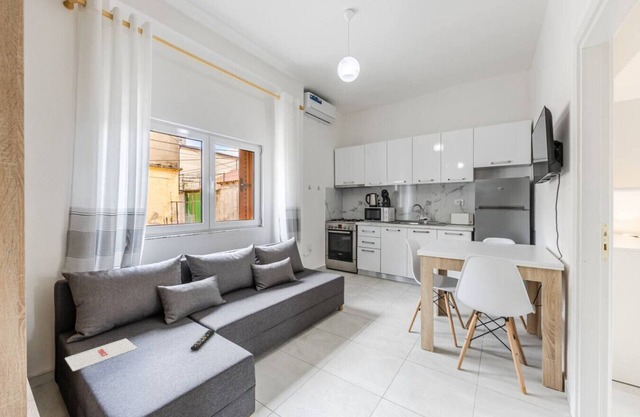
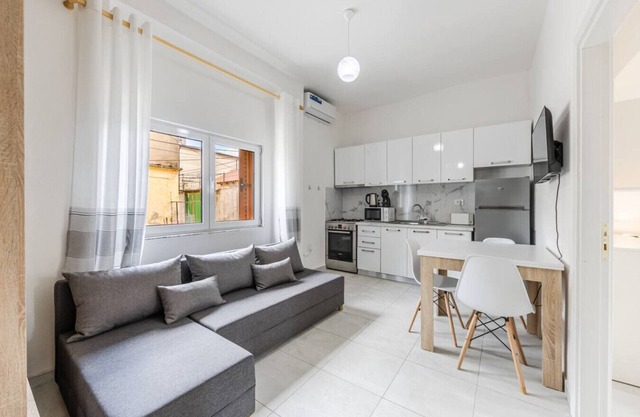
- remote control (203, 339)
- magazine (102, 353)
